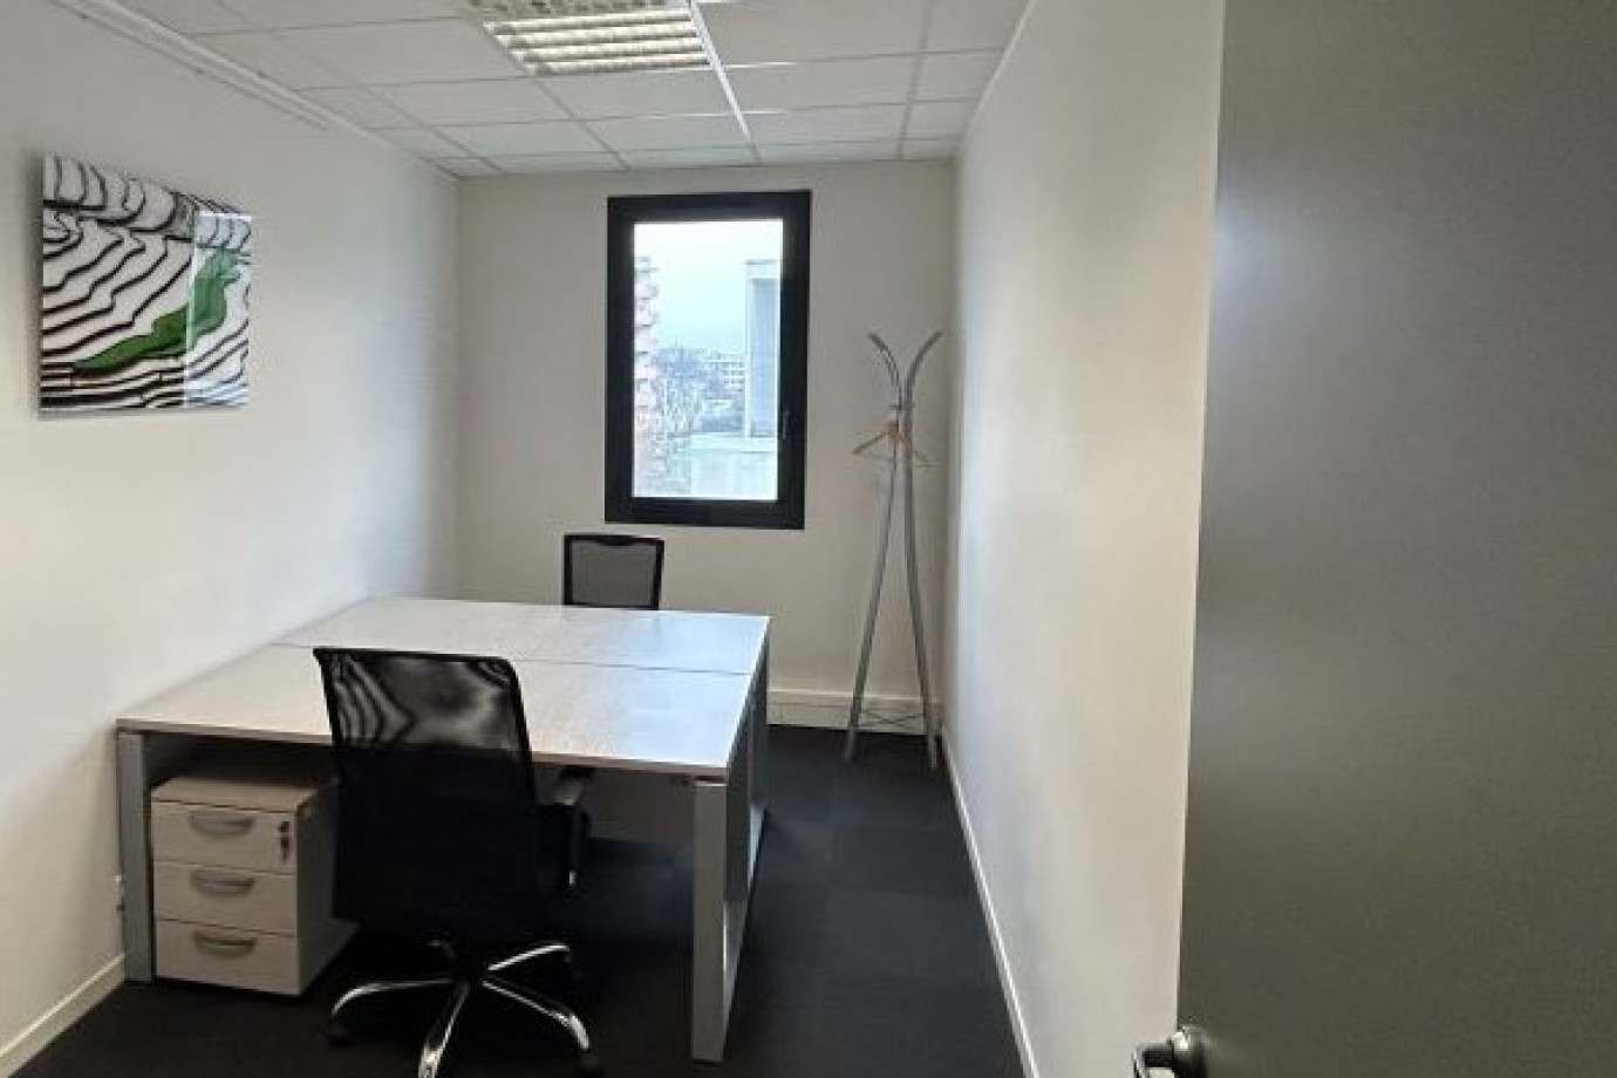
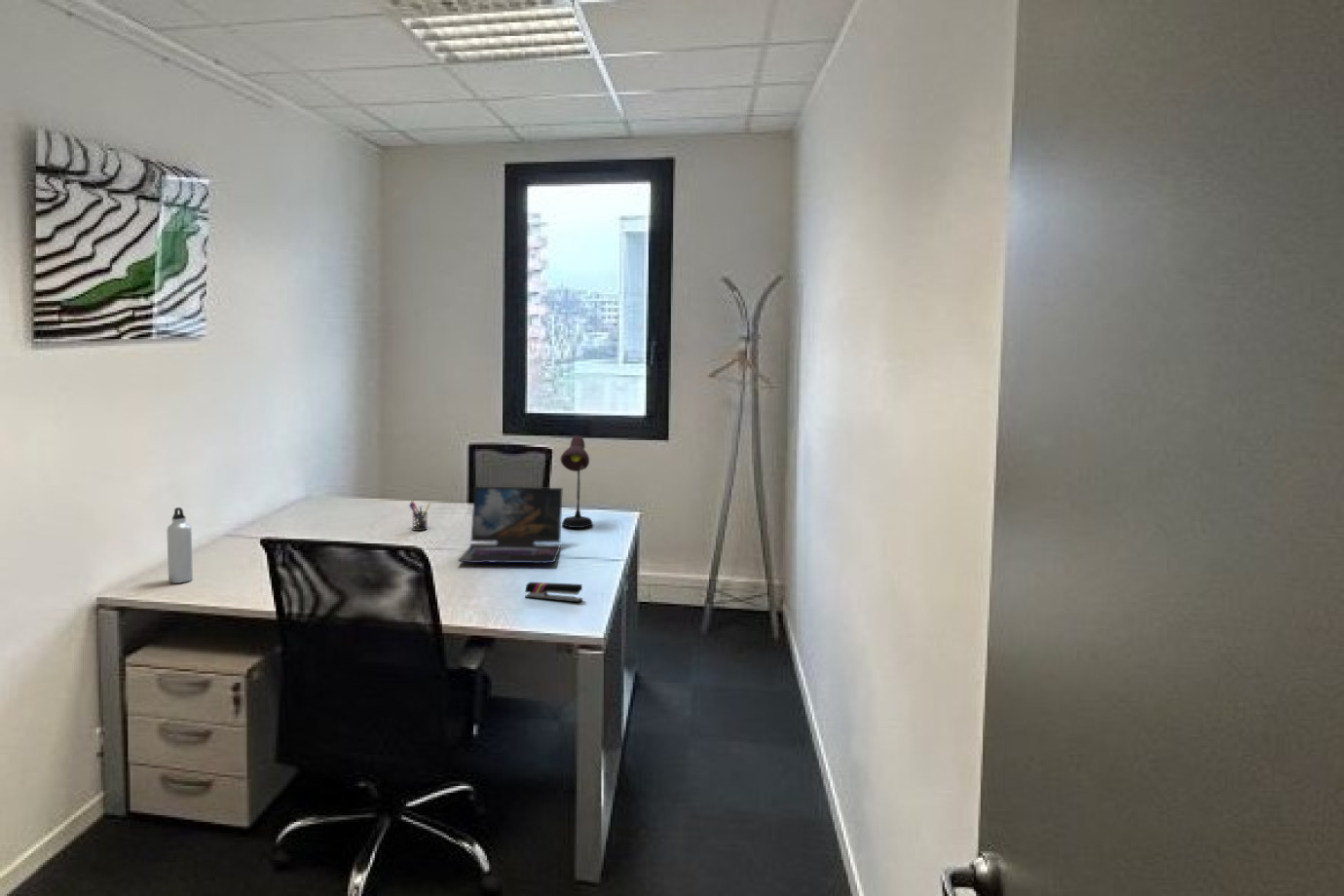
+ laptop (512, 523)
+ pen holder (419, 514)
+ stapler (553, 590)
+ water bottle (179, 543)
+ desk lamp (578, 482)
